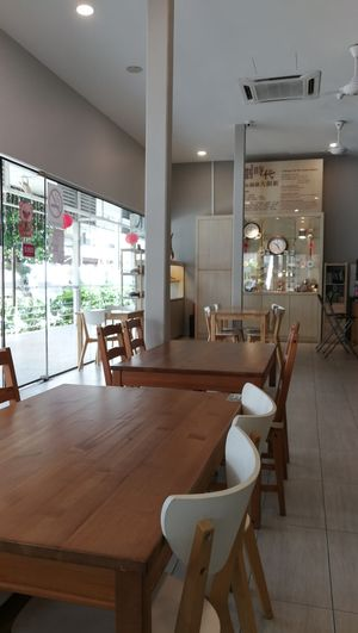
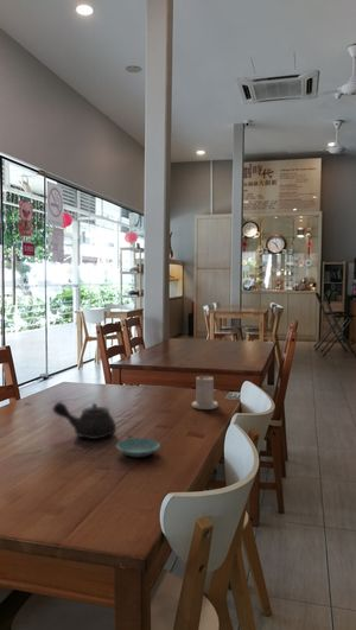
+ teapot (84, 418)
+ saucer (138, 448)
+ candle (204, 389)
